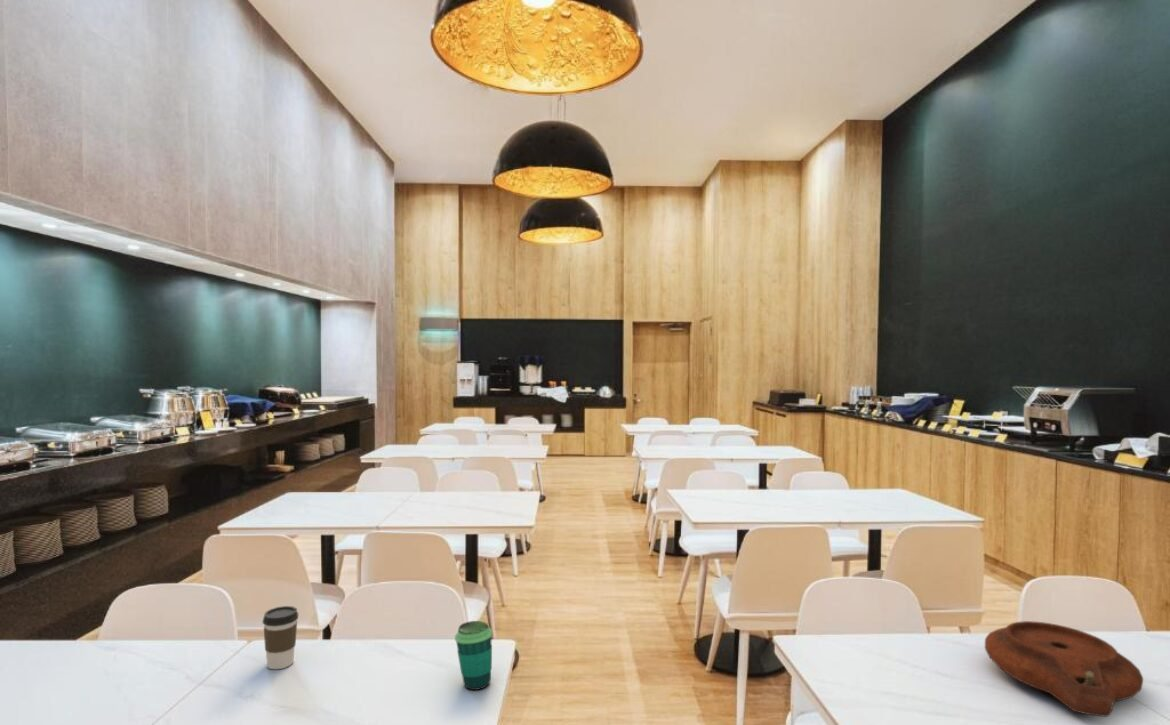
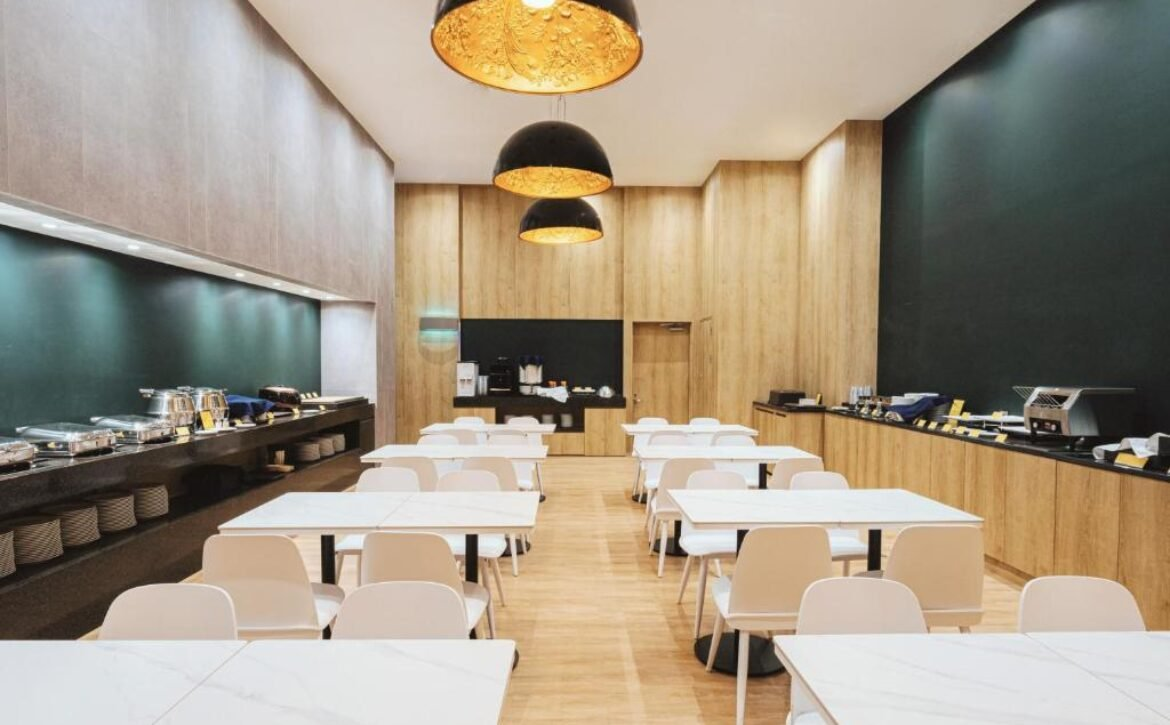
- coffee cup (280, 637)
- plate (1055, 661)
- cup (473, 654)
